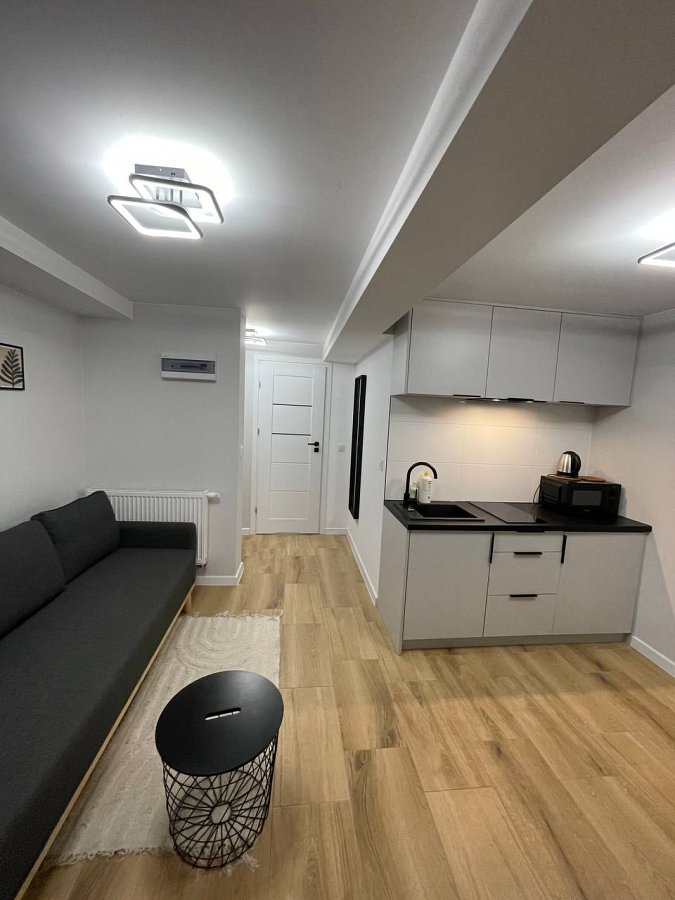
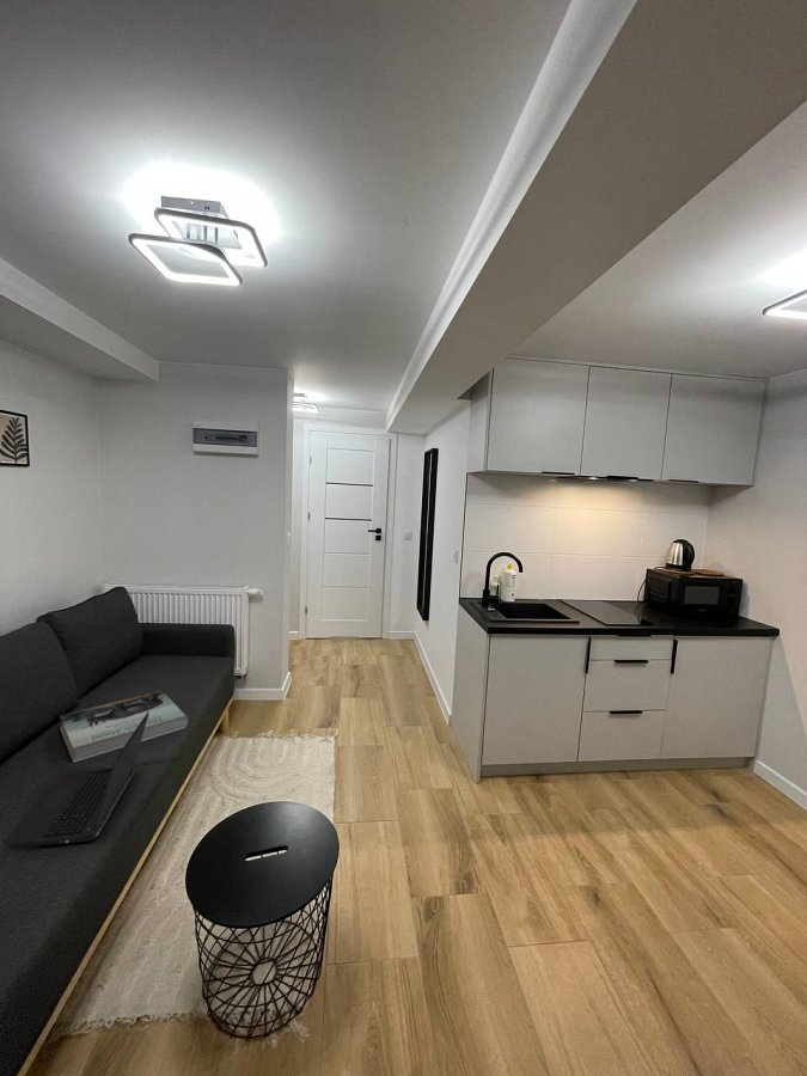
+ laptop computer (84, 772)
+ book (124, 721)
